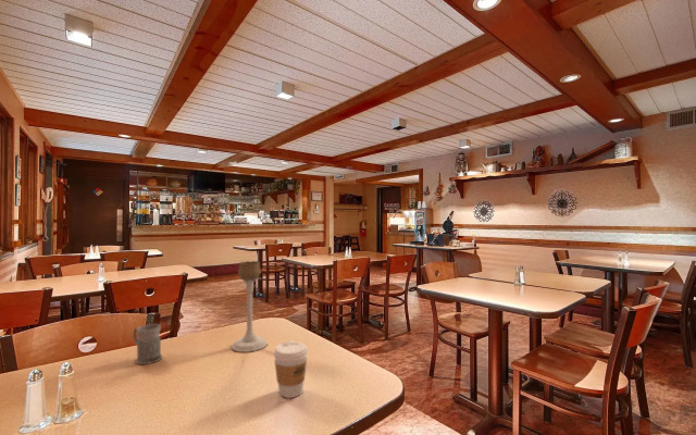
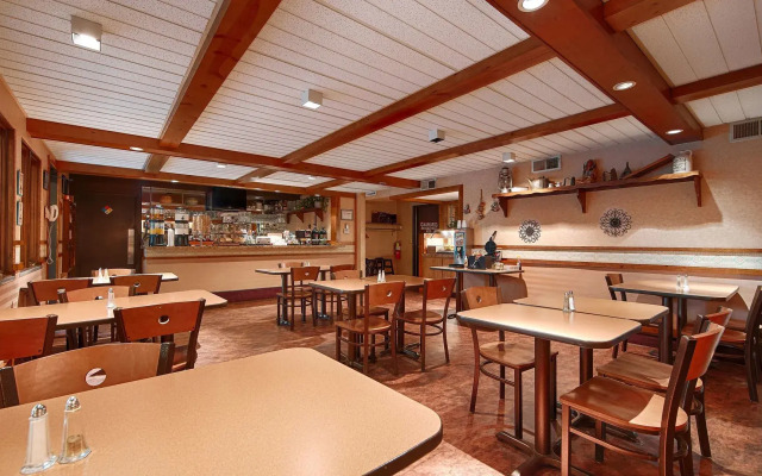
- candle holder (249, 303)
- mug (145, 341)
- coffee cup (290, 368)
